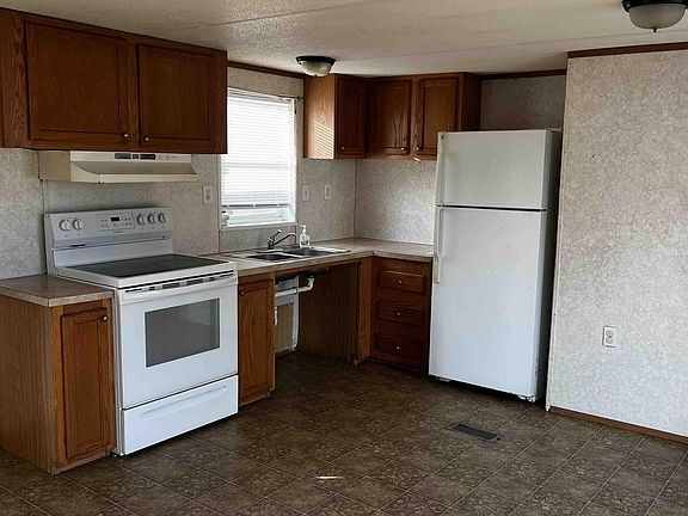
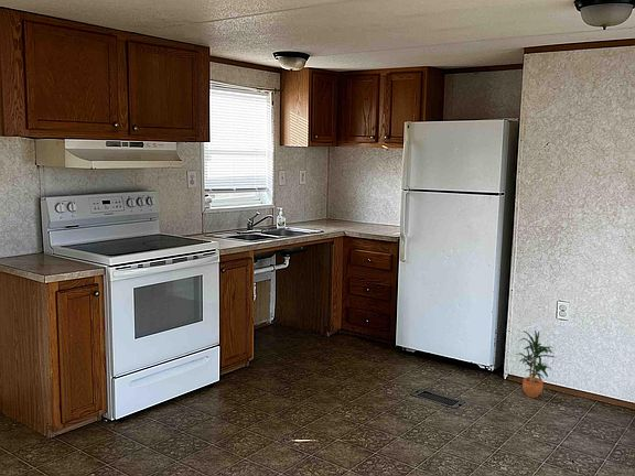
+ potted plant (537, 364)
